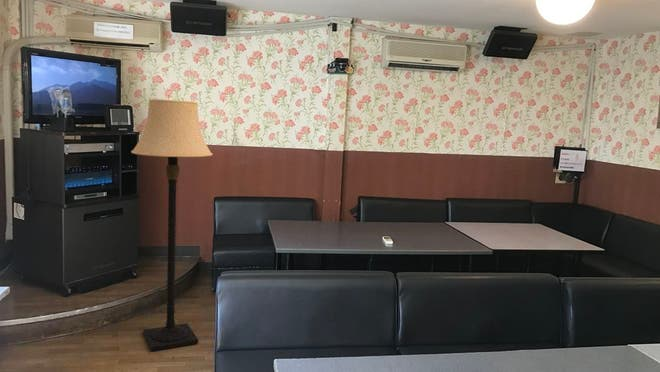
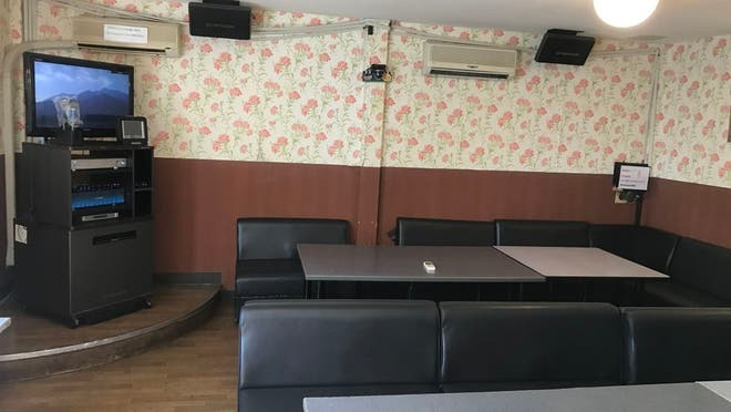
- lamp (171, 222)
